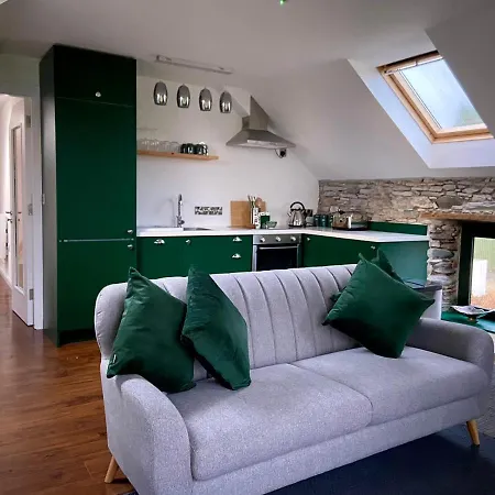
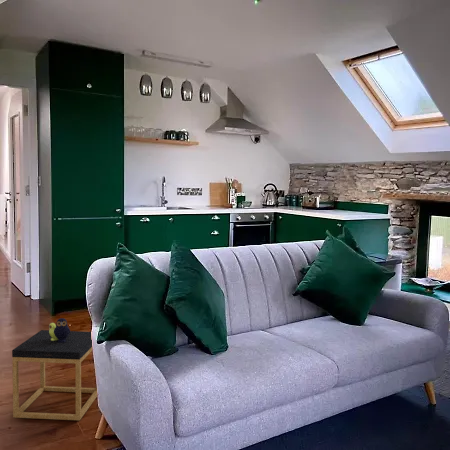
+ side table (59, 360)
